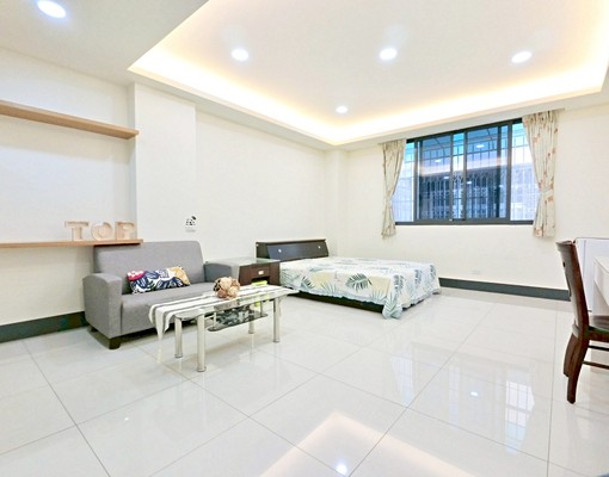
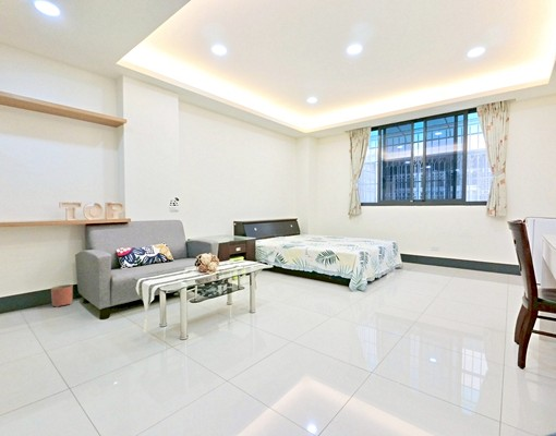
+ planter (62, 295)
